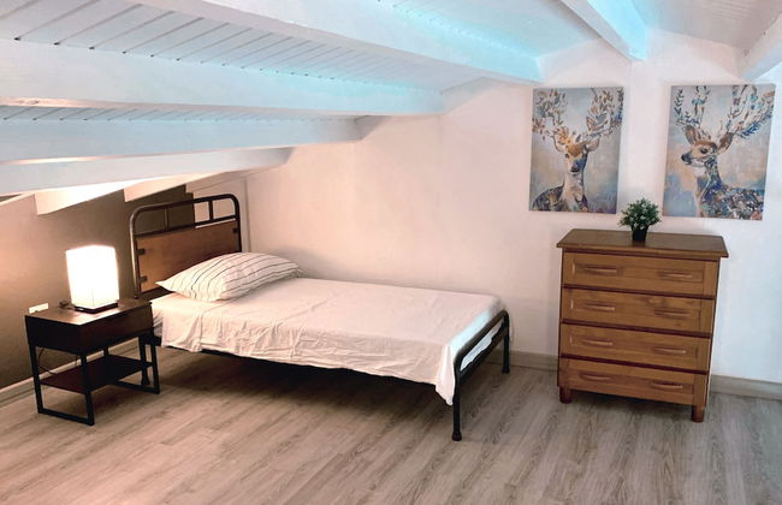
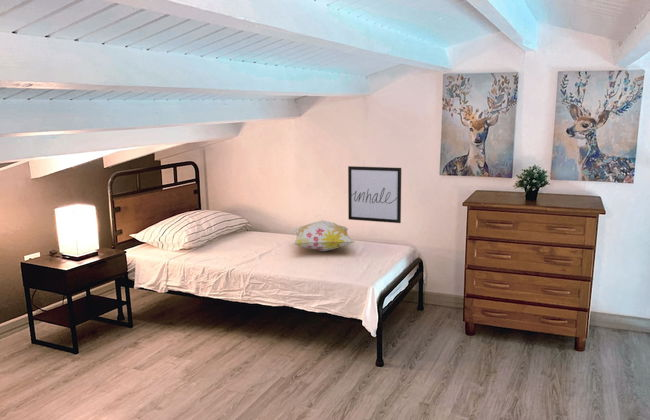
+ decorative pillow (322, 235)
+ wall art (374, 194)
